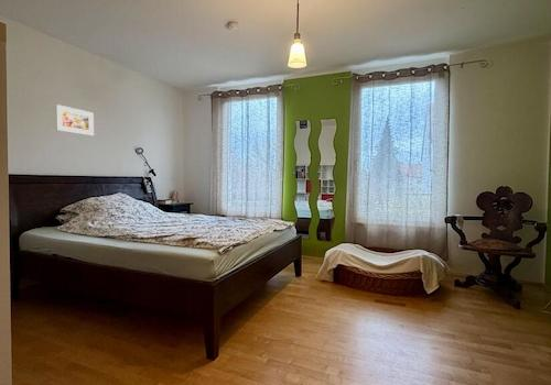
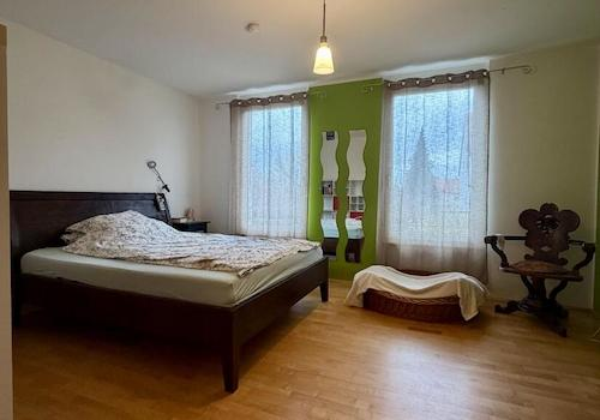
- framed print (75, 121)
